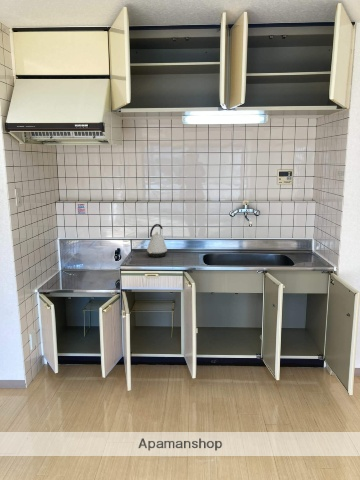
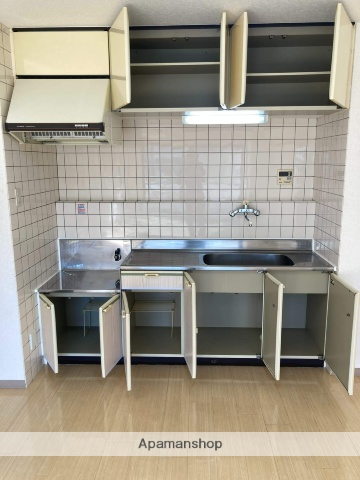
- kettle (157, 239)
